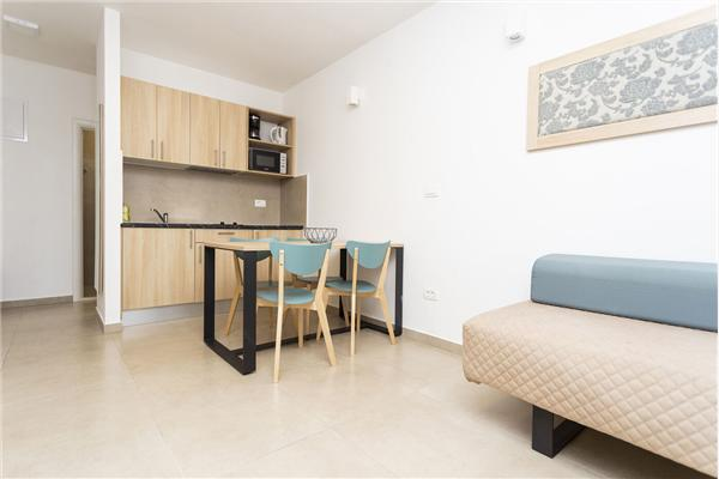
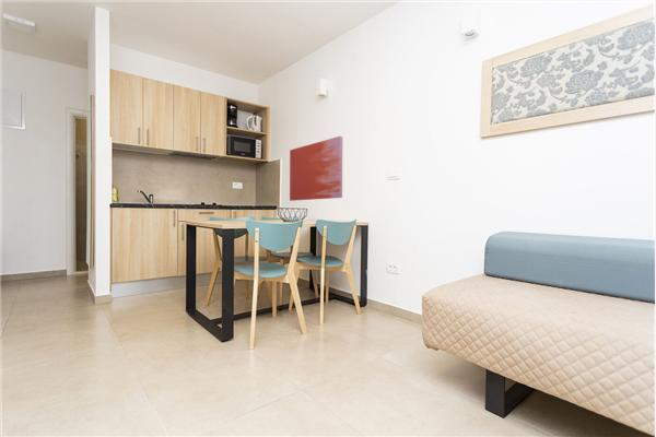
+ wall art (313, 172)
